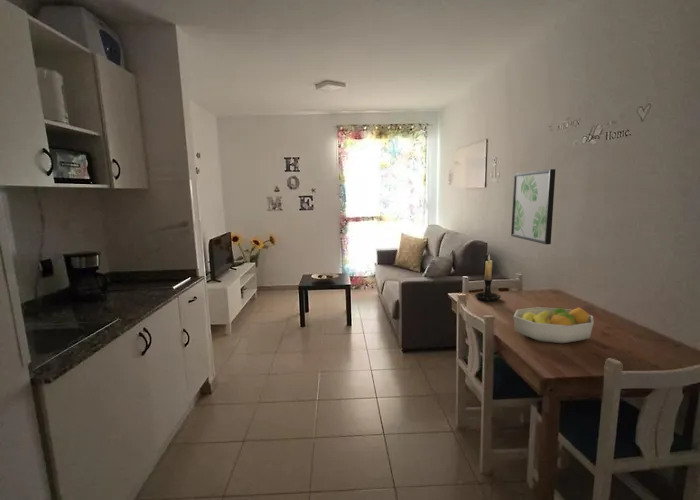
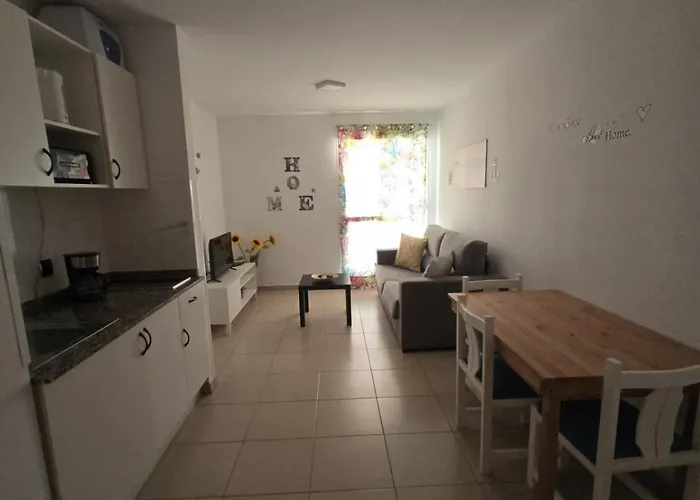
- candle holder (488, 277)
- fruit bowl (552, 321)
- wall art (530, 206)
